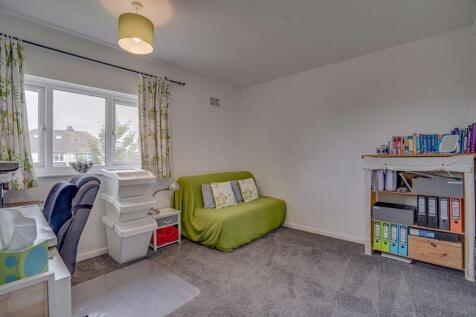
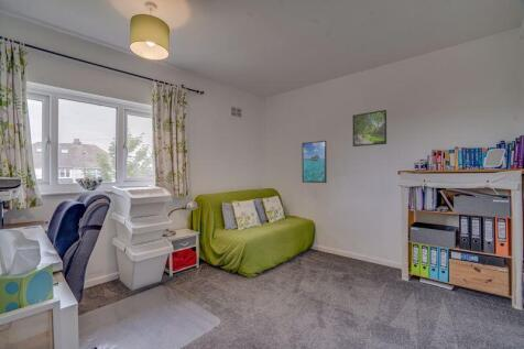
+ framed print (314, 162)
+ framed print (369, 129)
